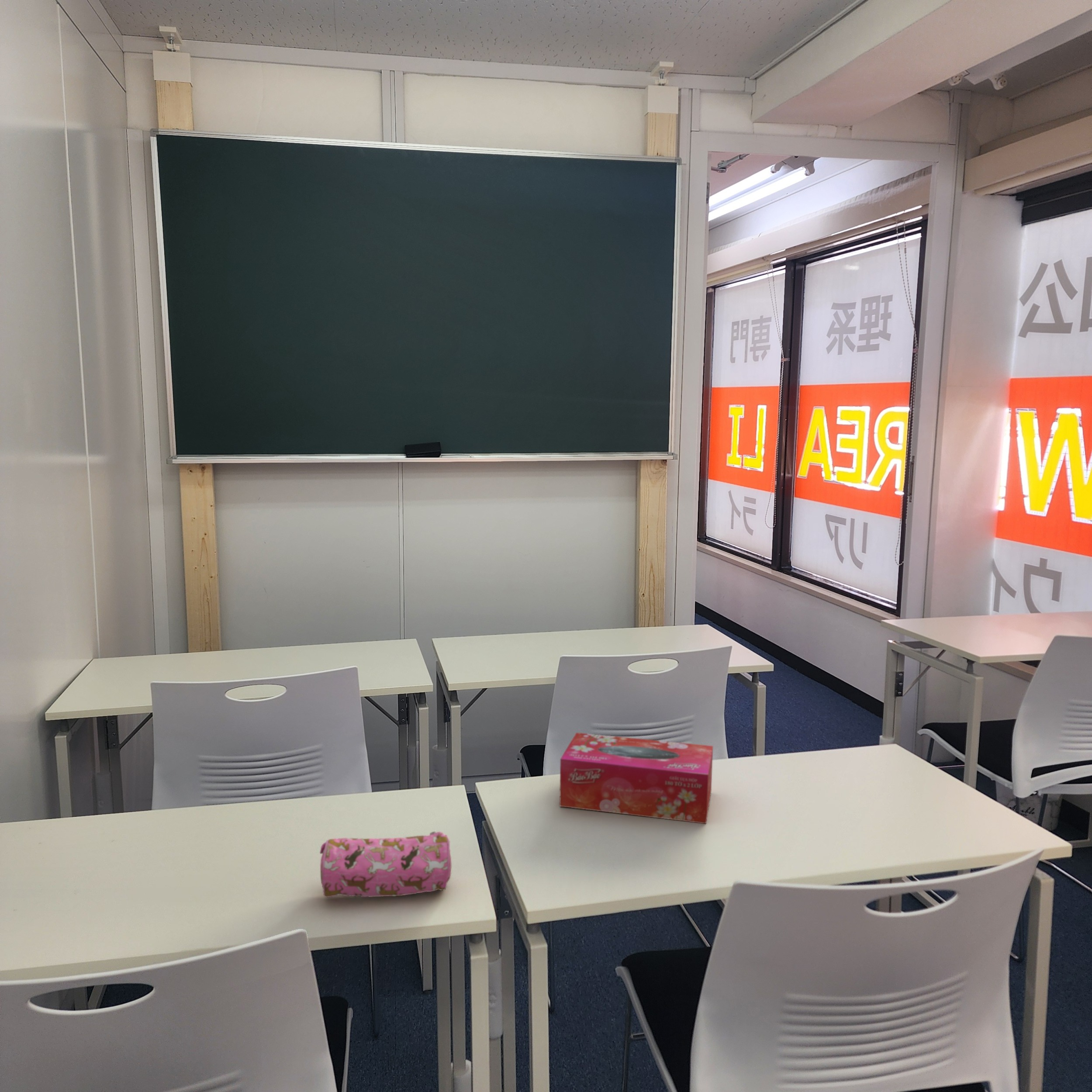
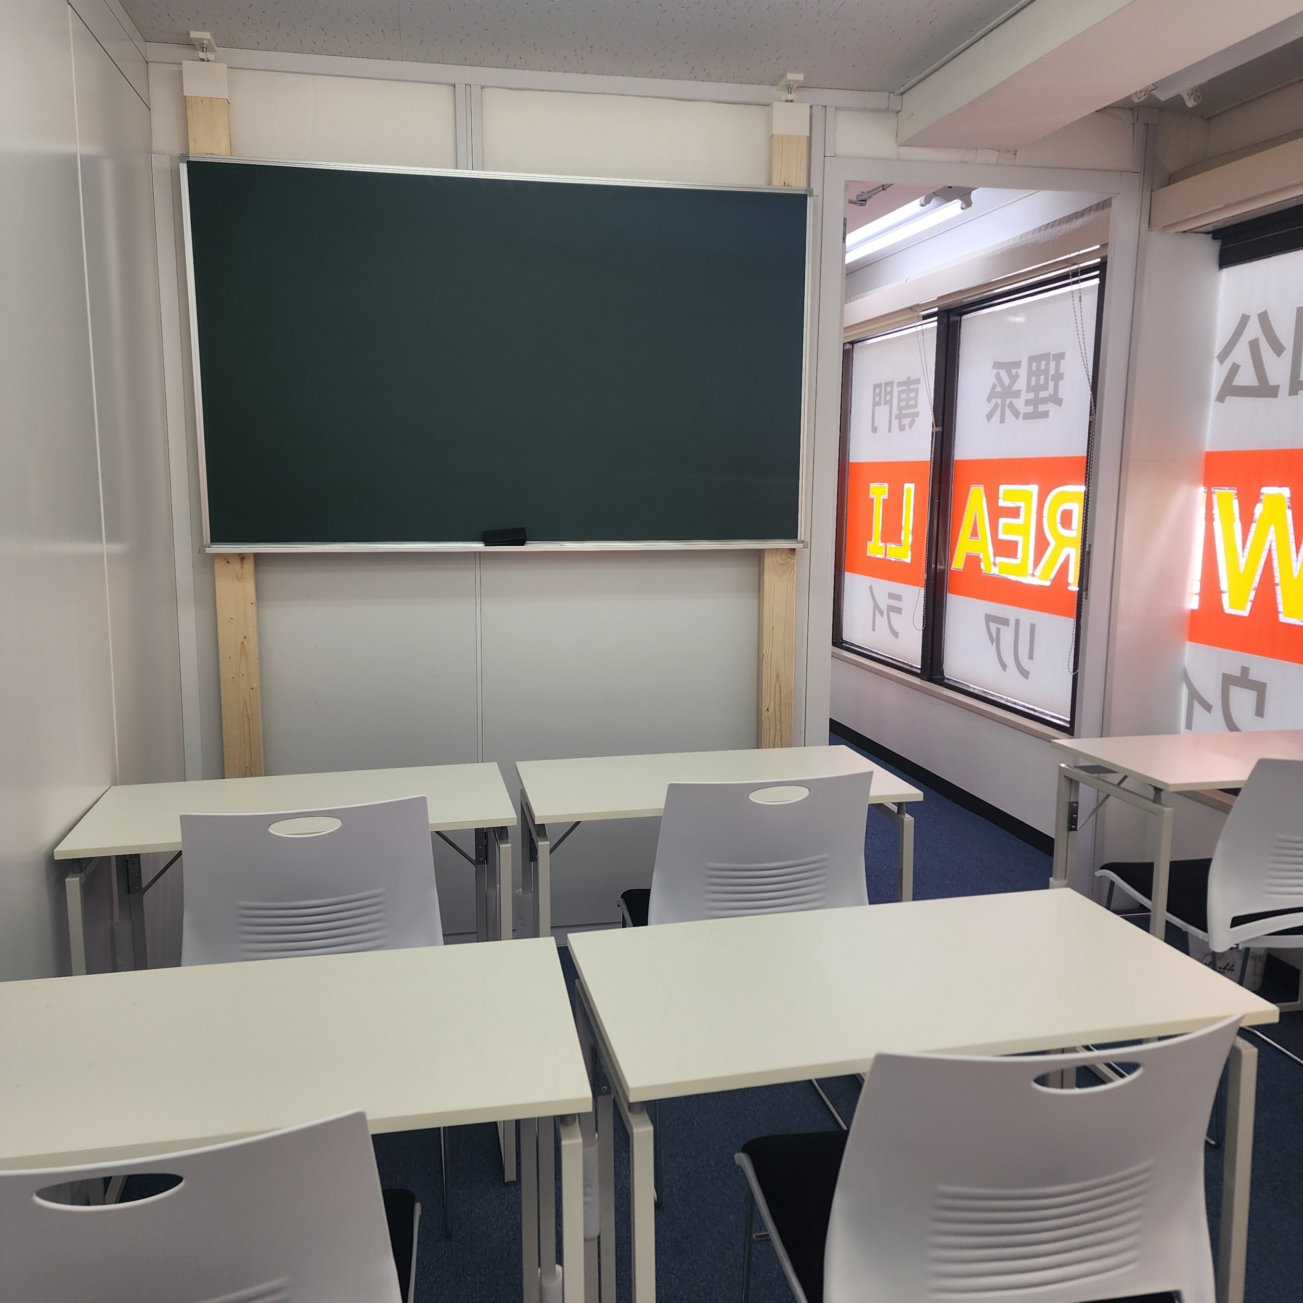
- tissue box (637, 775)
- pencil case (385, 864)
